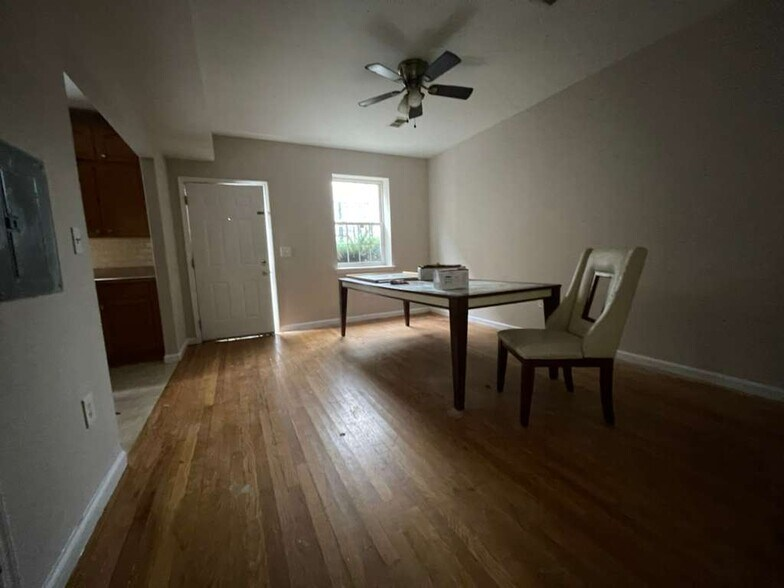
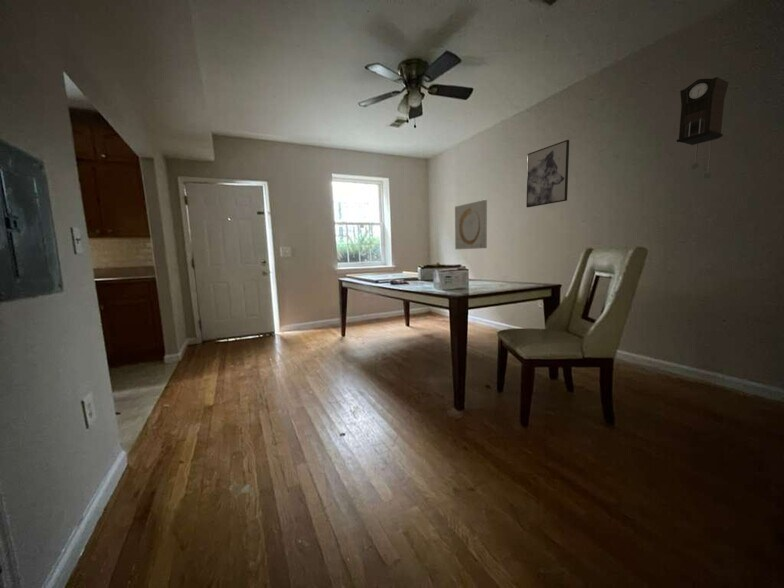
+ wall art (470, 226)
+ wall art (546, 176)
+ pendulum clock (699, 131)
